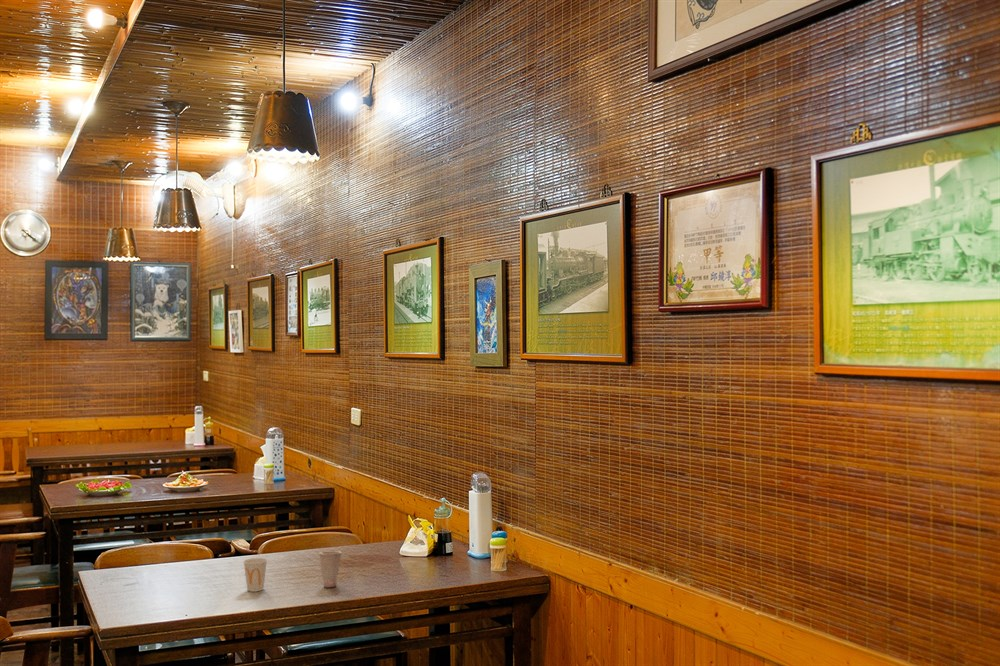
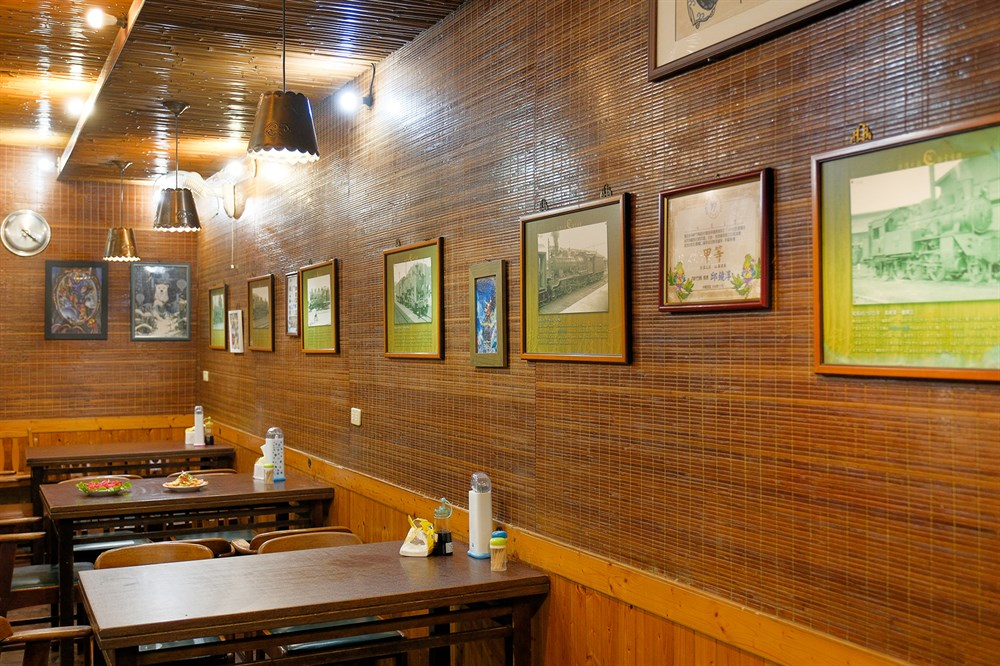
- cup (330, 568)
- cup (255, 575)
